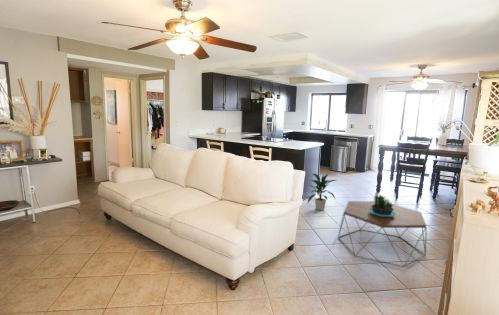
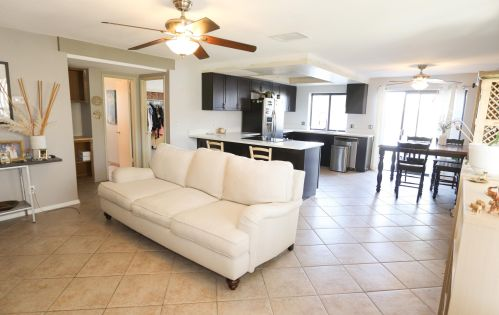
- potted plant (381, 204)
- indoor plant (319, 190)
- coffee table (381, 228)
